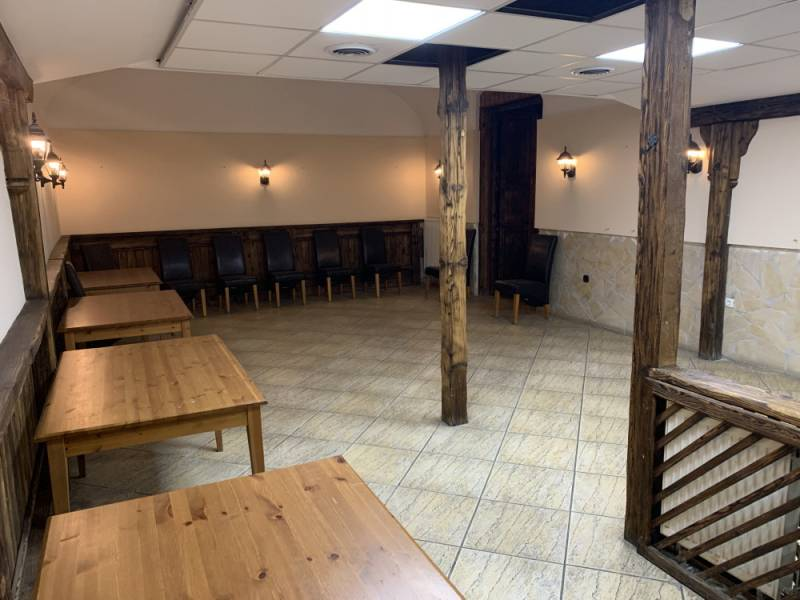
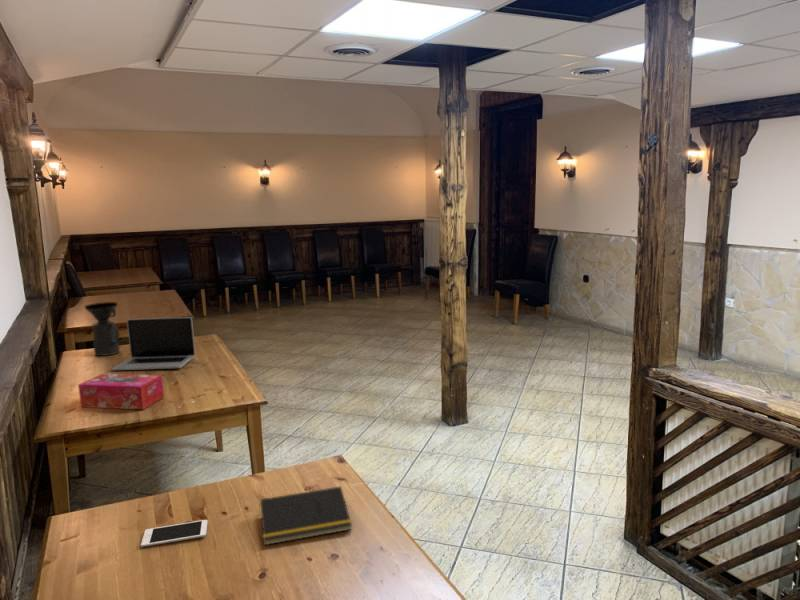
+ cell phone (175, 532)
+ coffee maker (104, 329)
+ laptop (153, 343)
+ notepad (304, 513)
+ tissue box (122, 390)
